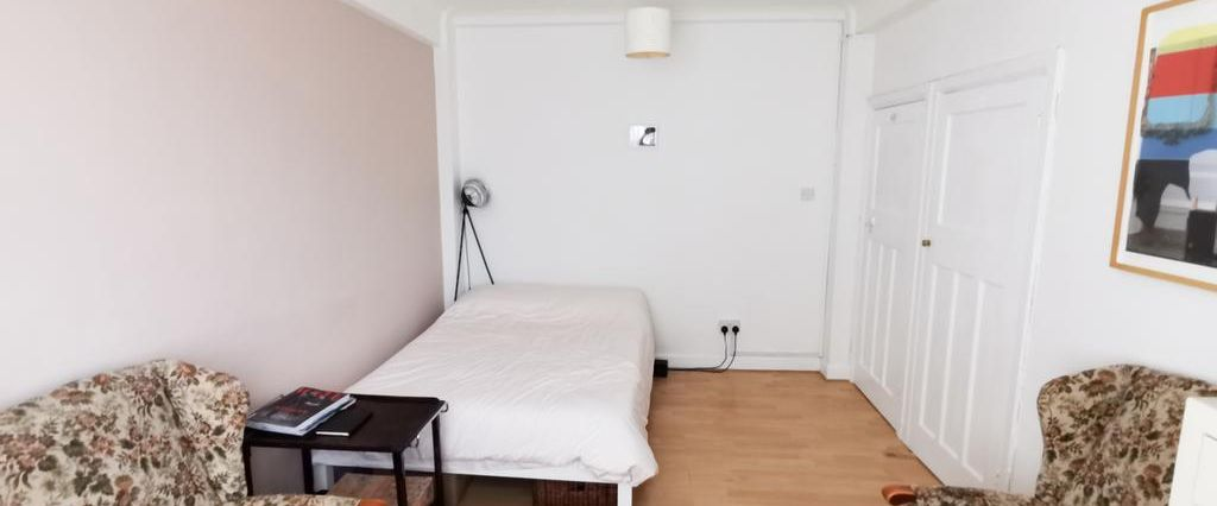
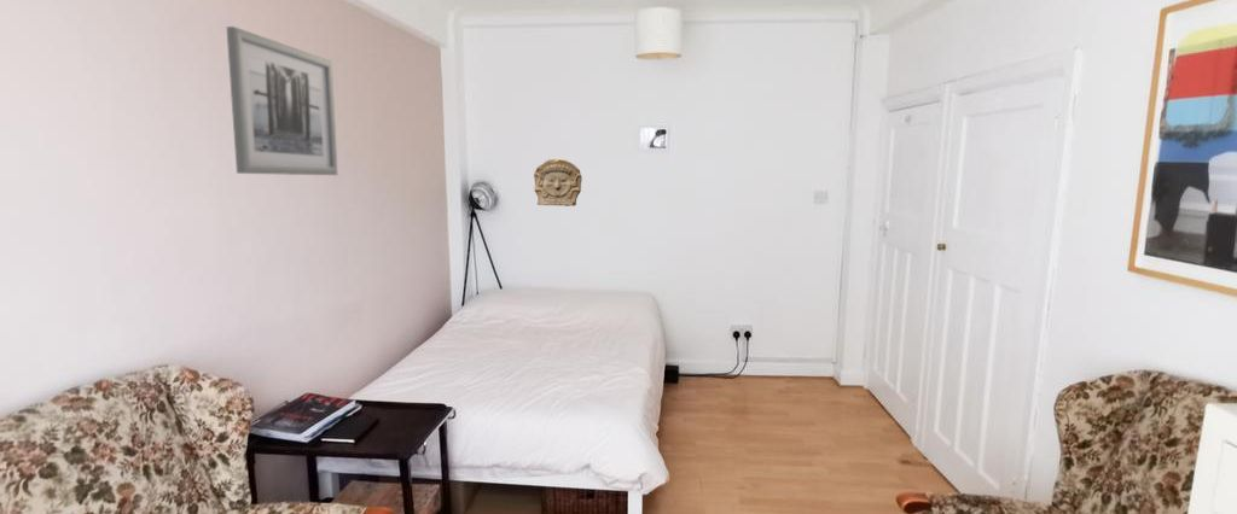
+ wall art (289, 111)
+ stone relief (557, 182)
